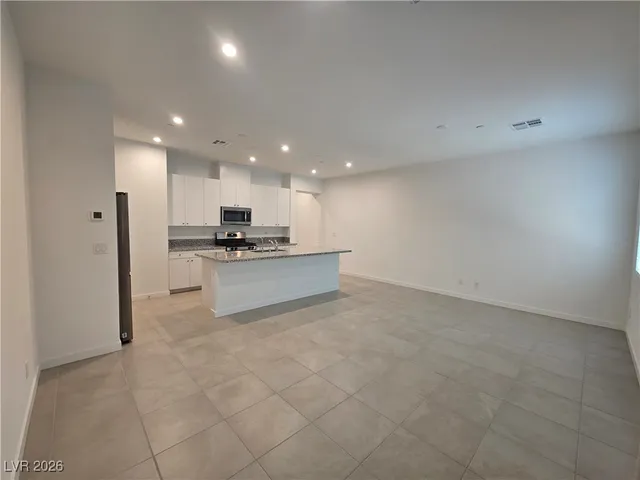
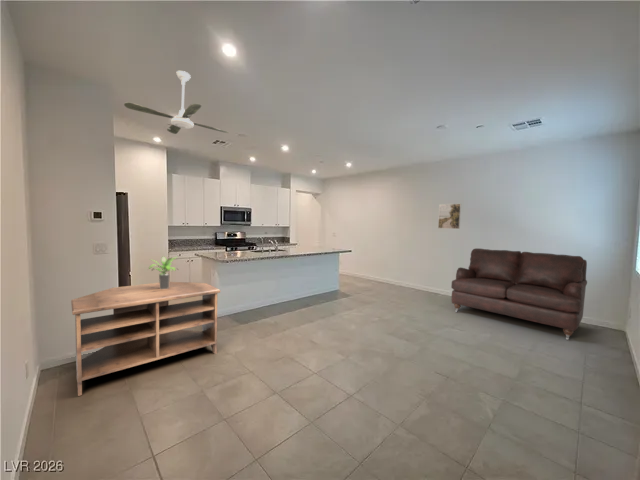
+ potted plant (163, 272)
+ tv stand (149, 324)
+ ceiling fan (182, 99)
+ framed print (449, 216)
+ sofa (516, 284)
